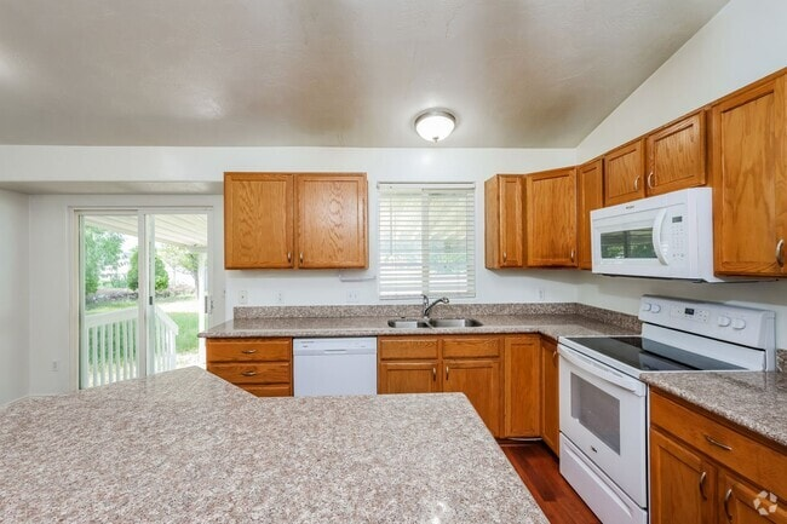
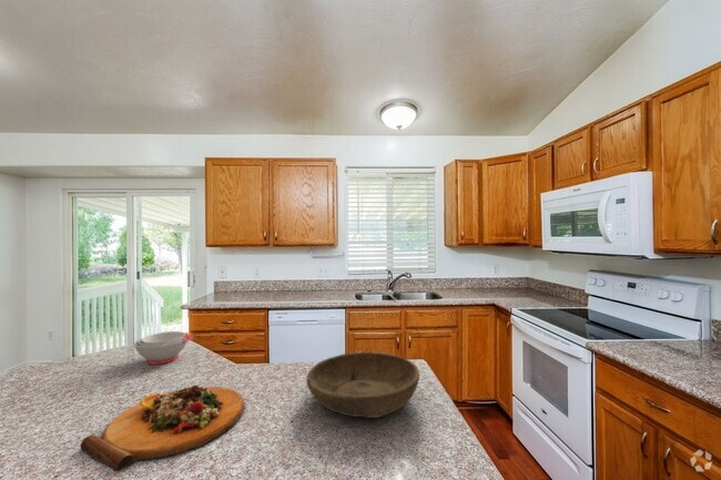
+ bowl (363, 382)
+ cutting board (173, 406)
+ soup bowl (164, 347)
